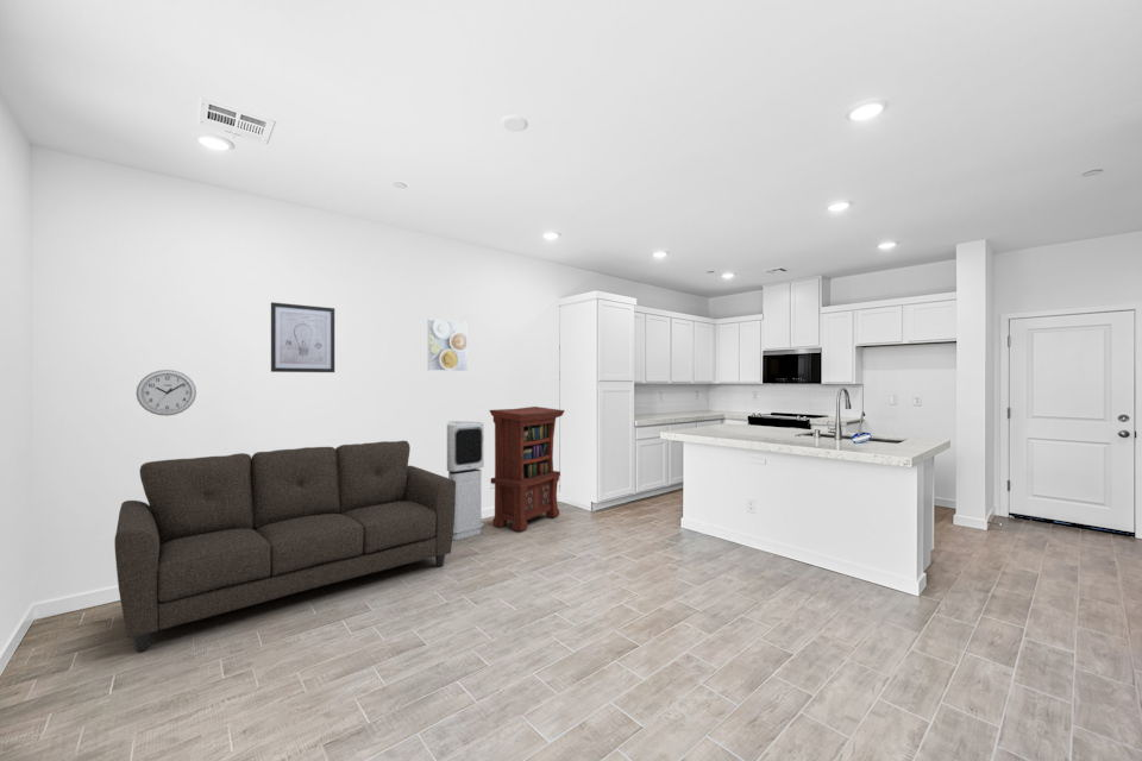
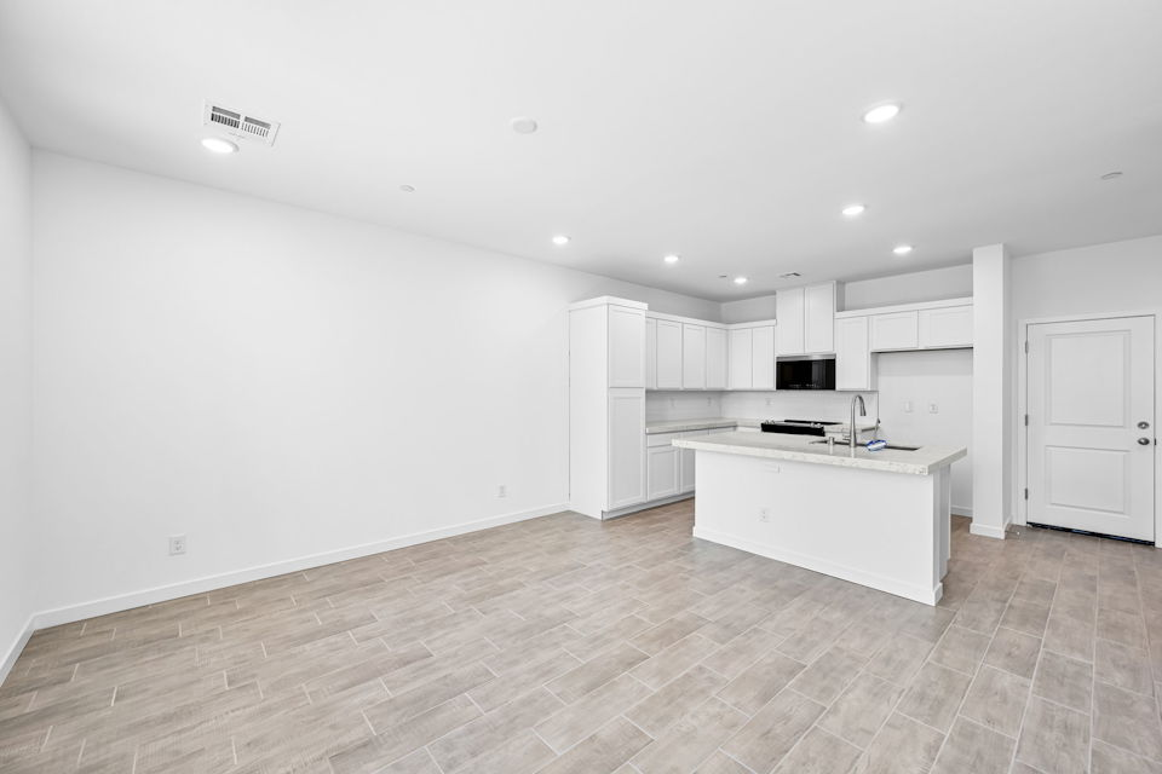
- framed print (447, 346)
- wall art (303, 339)
- air purifier (459, 477)
- lectern (528, 465)
- sofa (305, 517)
- wall clock (167, 392)
